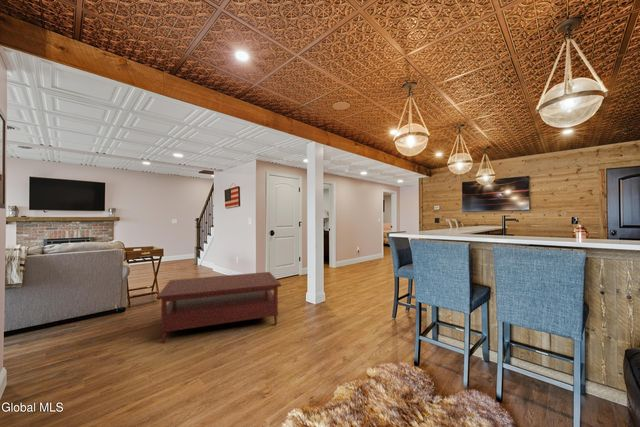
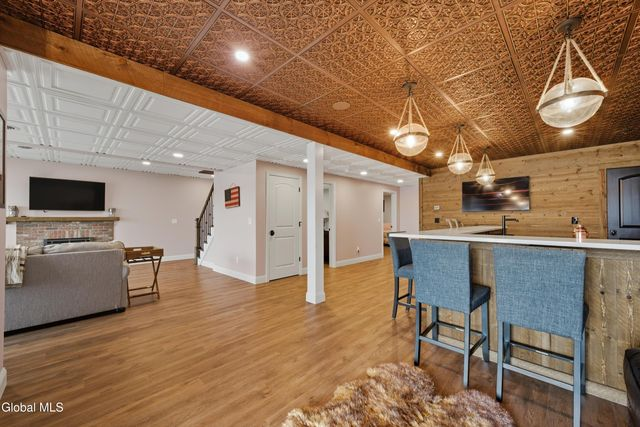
- coffee table (223, 301)
